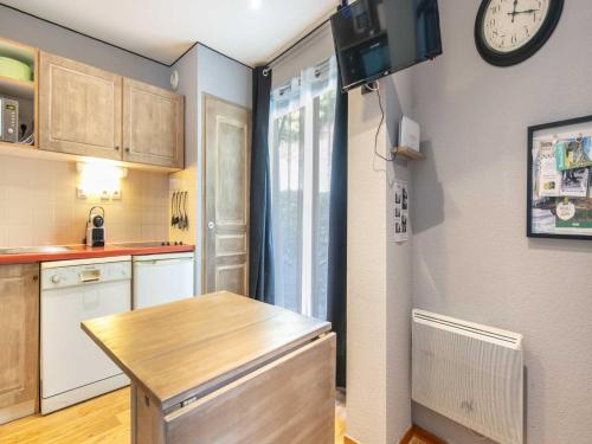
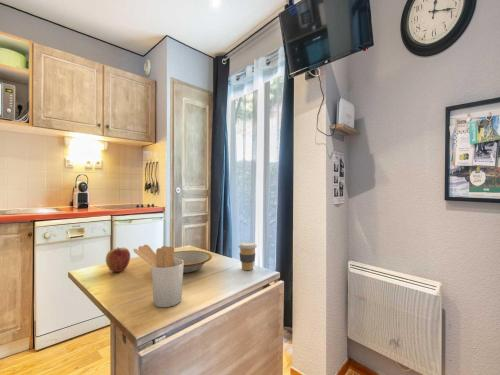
+ bowl (185, 262)
+ apple (118, 259)
+ coffee cup (247, 256)
+ utensil holder (159, 272)
